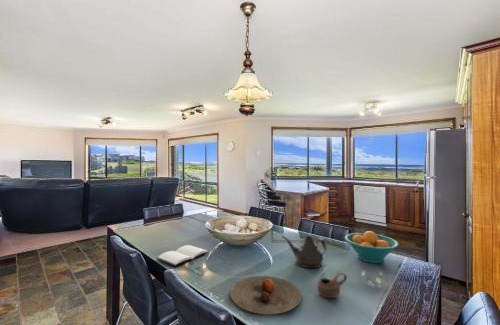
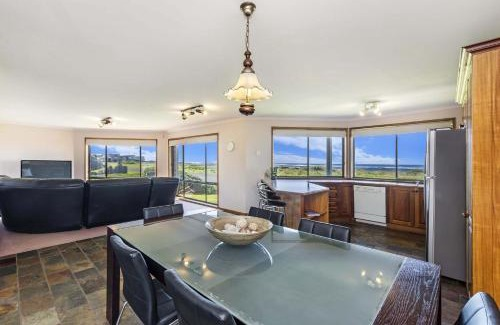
- cup (331, 284)
- plate (265, 289)
- book (183, 254)
- teapot (303, 249)
- fruit bowl (370, 245)
